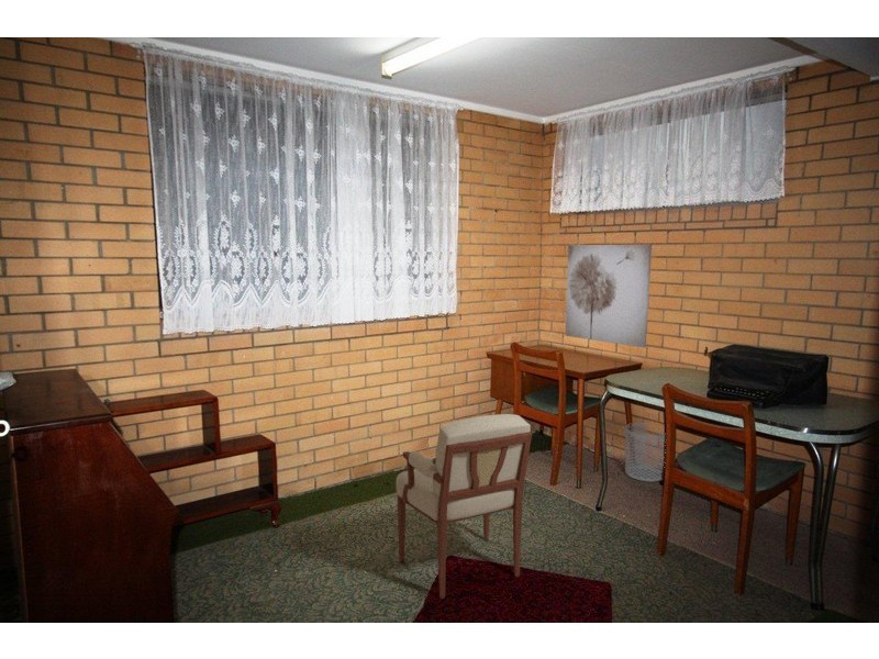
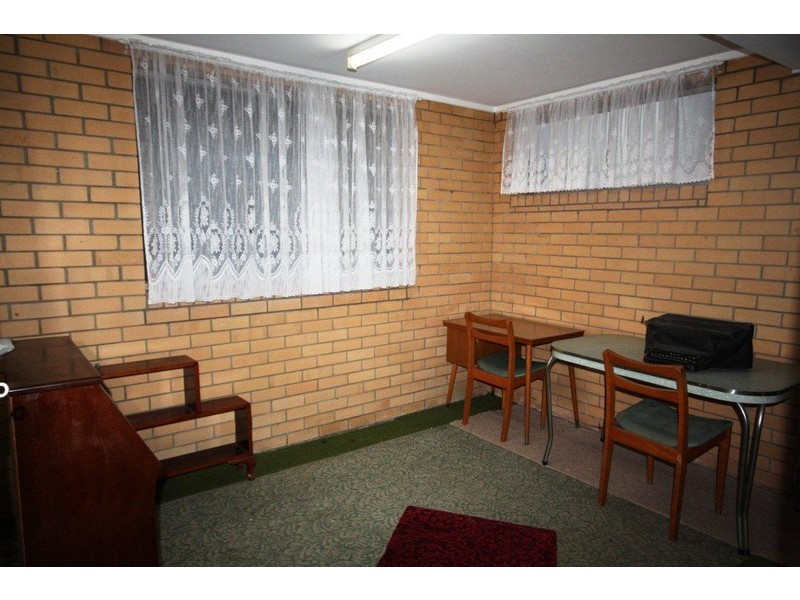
- armchair (464, 489)
- waste bin (645, 453)
- wall art (604, 293)
